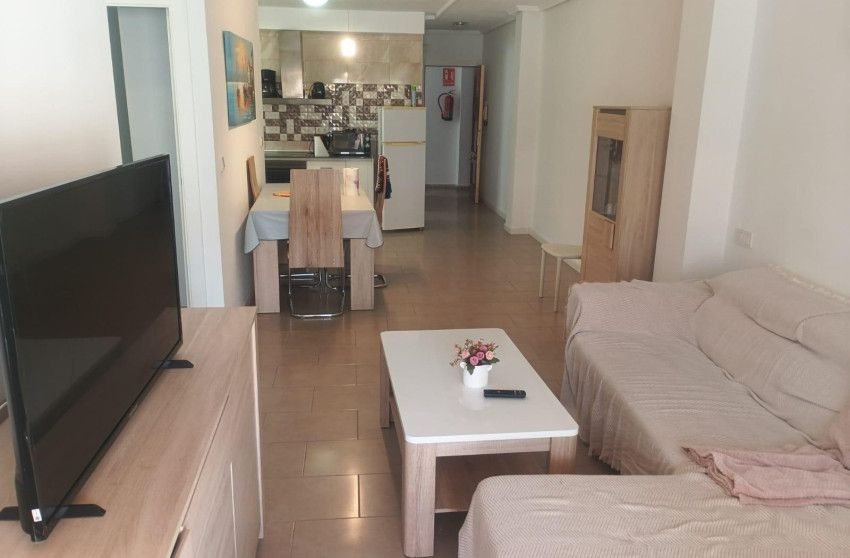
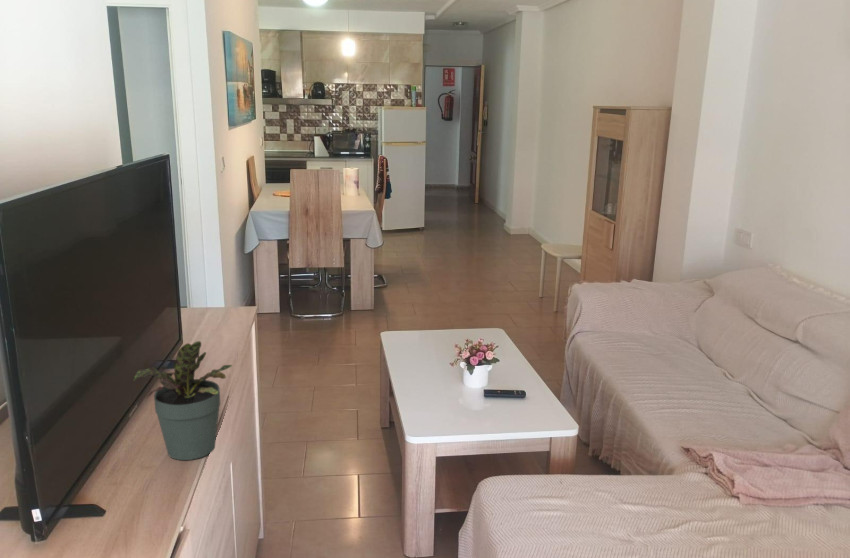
+ potted plant (185, 398)
